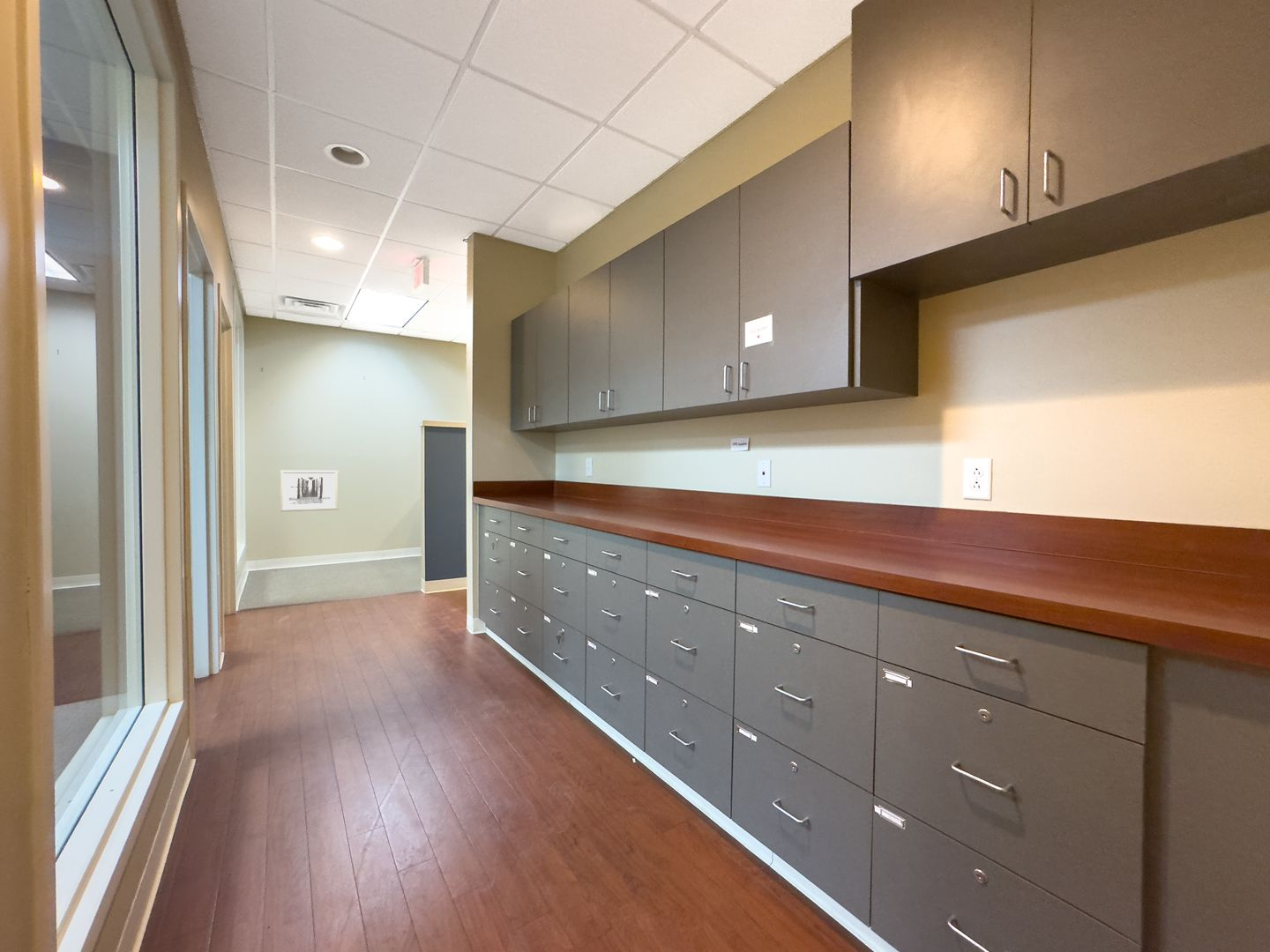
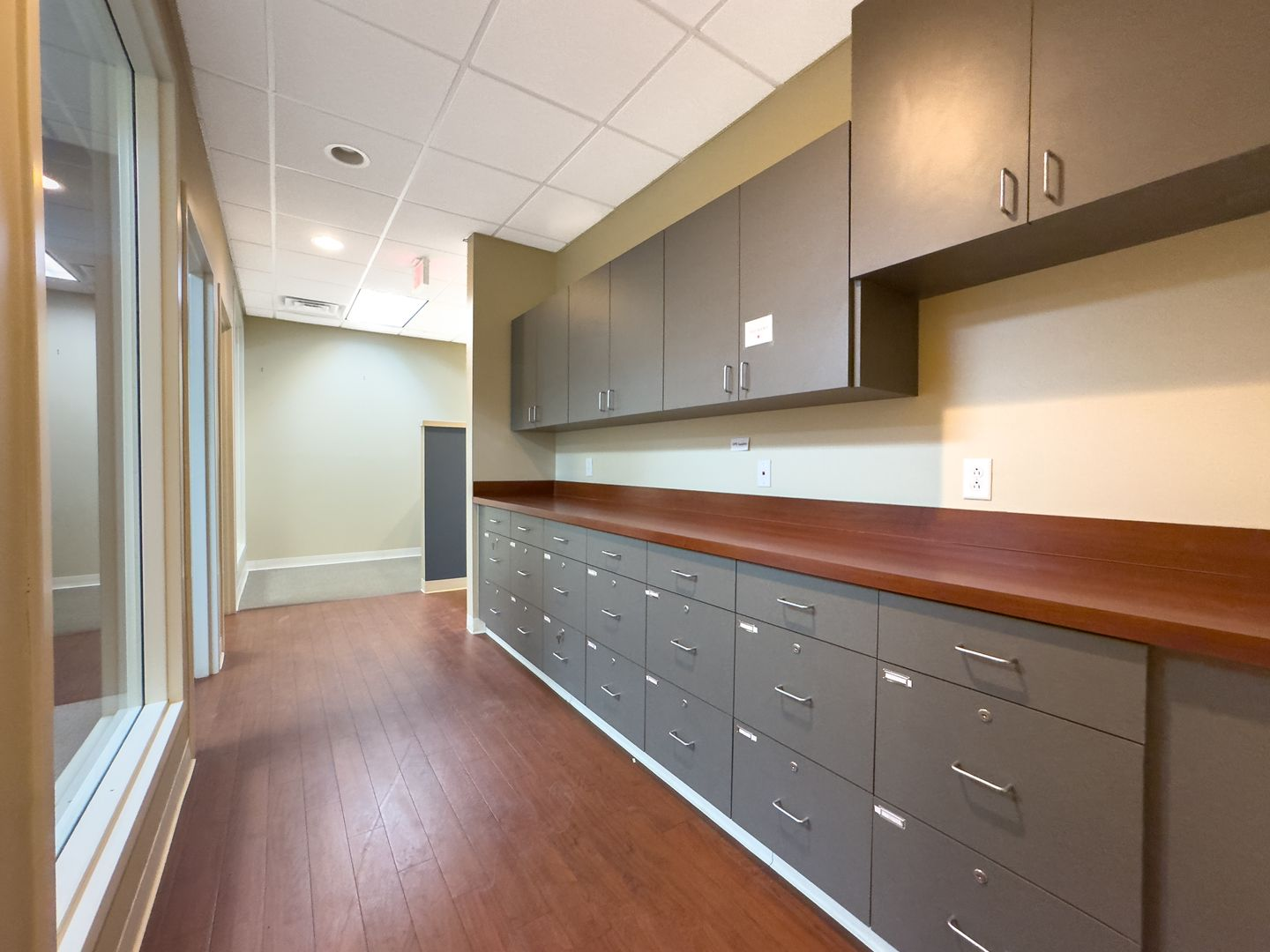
- wall art (310, 490)
